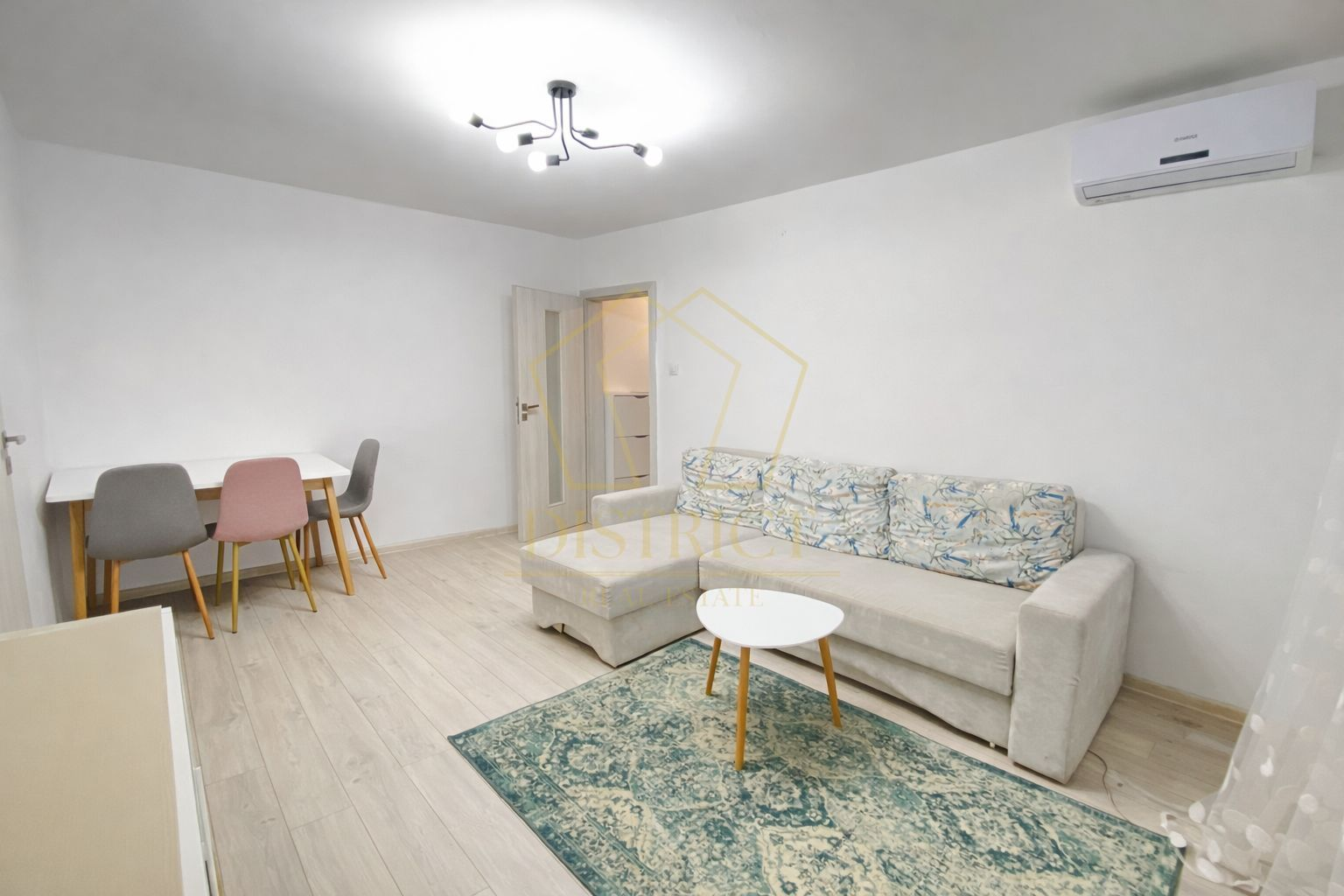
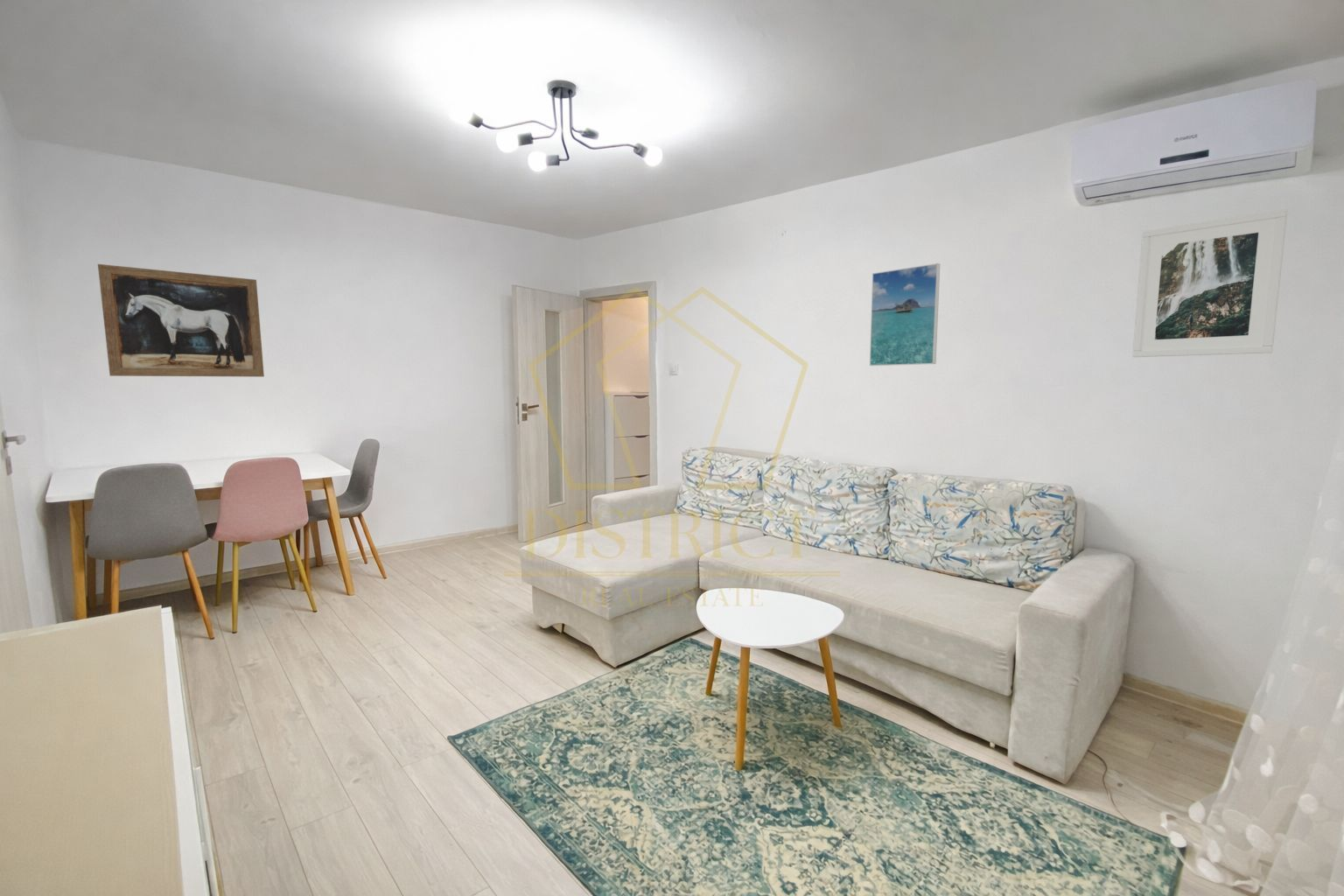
+ wall art (187, 325)
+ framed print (1204, 289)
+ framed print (903, 317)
